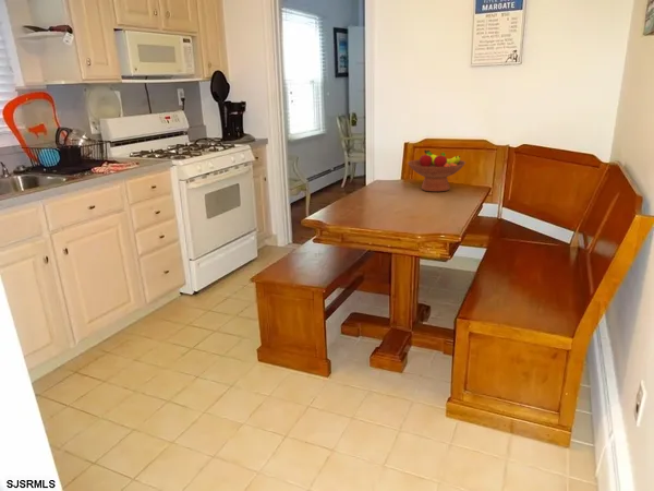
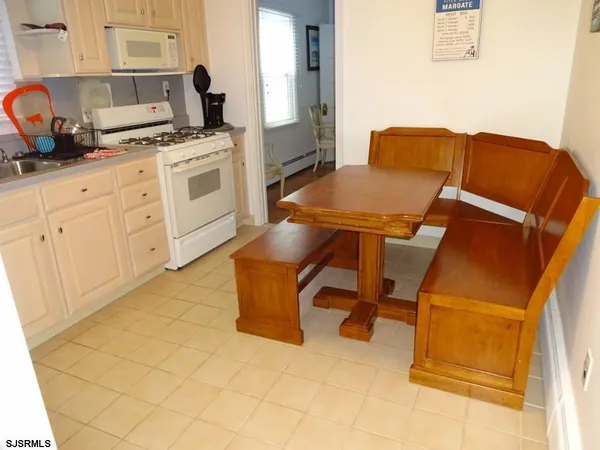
- fruit bowl (436, 170)
